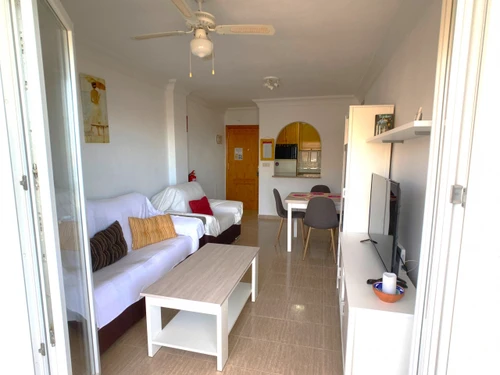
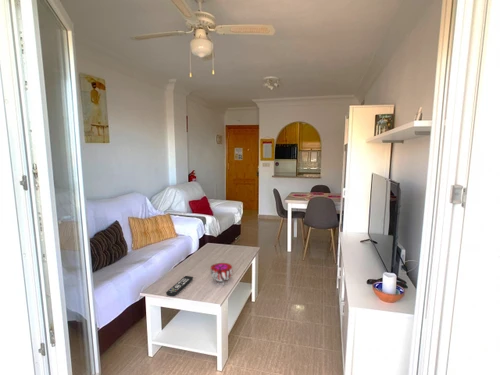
+ remote control (180, 285)
+ decorative bowl (221, 273)
